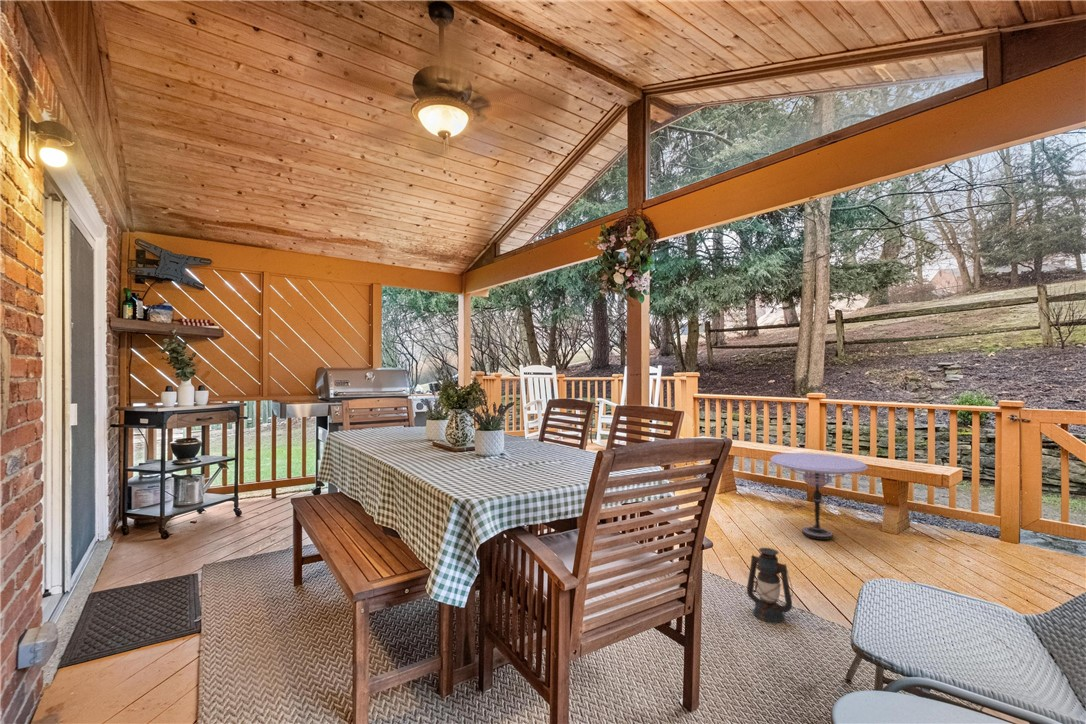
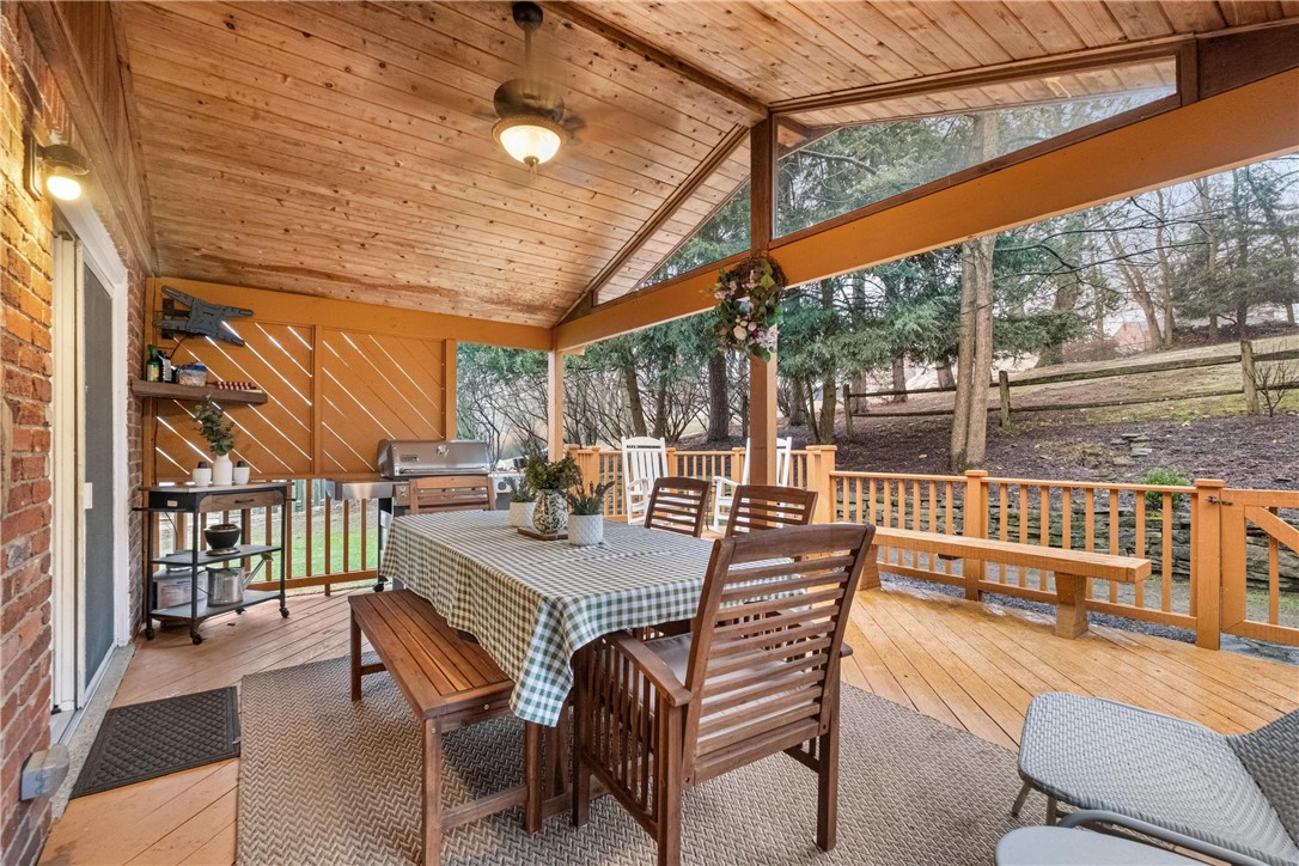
- lantern (769, 581)
- side table (817, 498)
